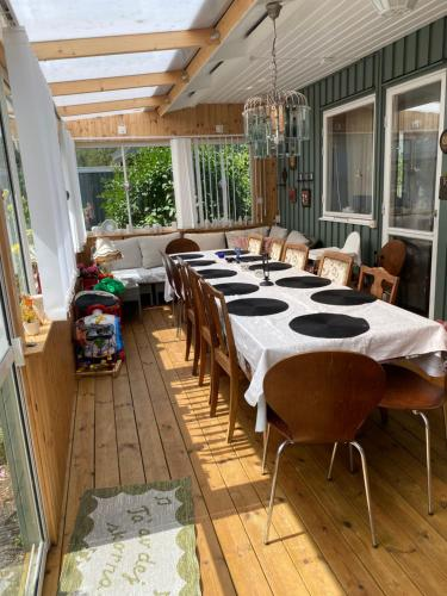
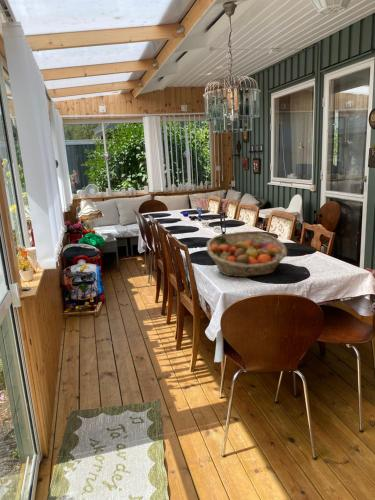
+ fruit basket (246, 253)
